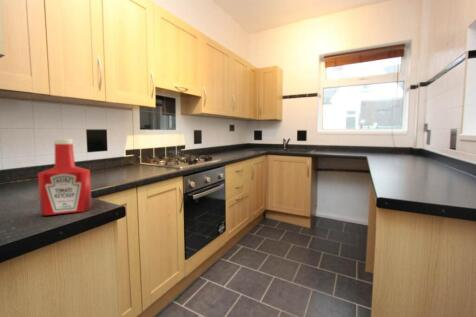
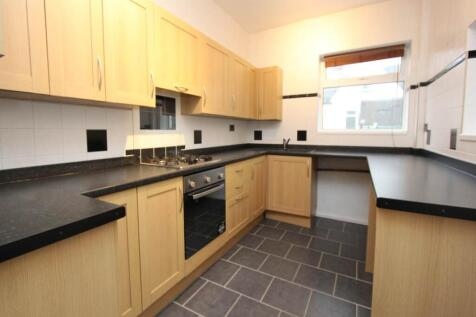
- soap bottle (65, 175)
